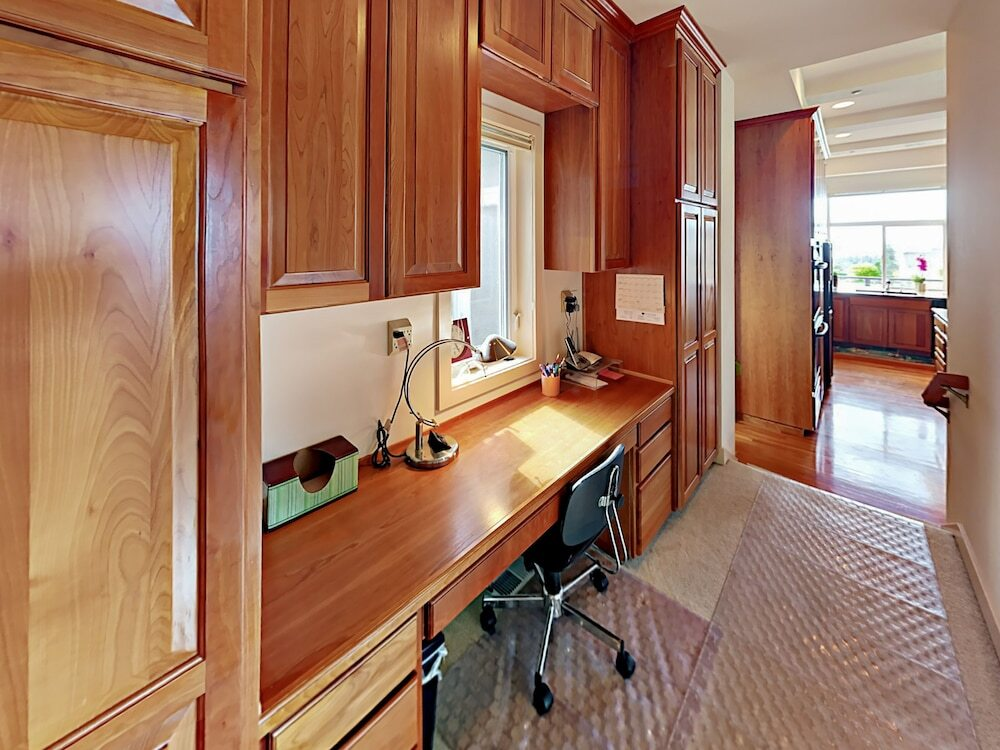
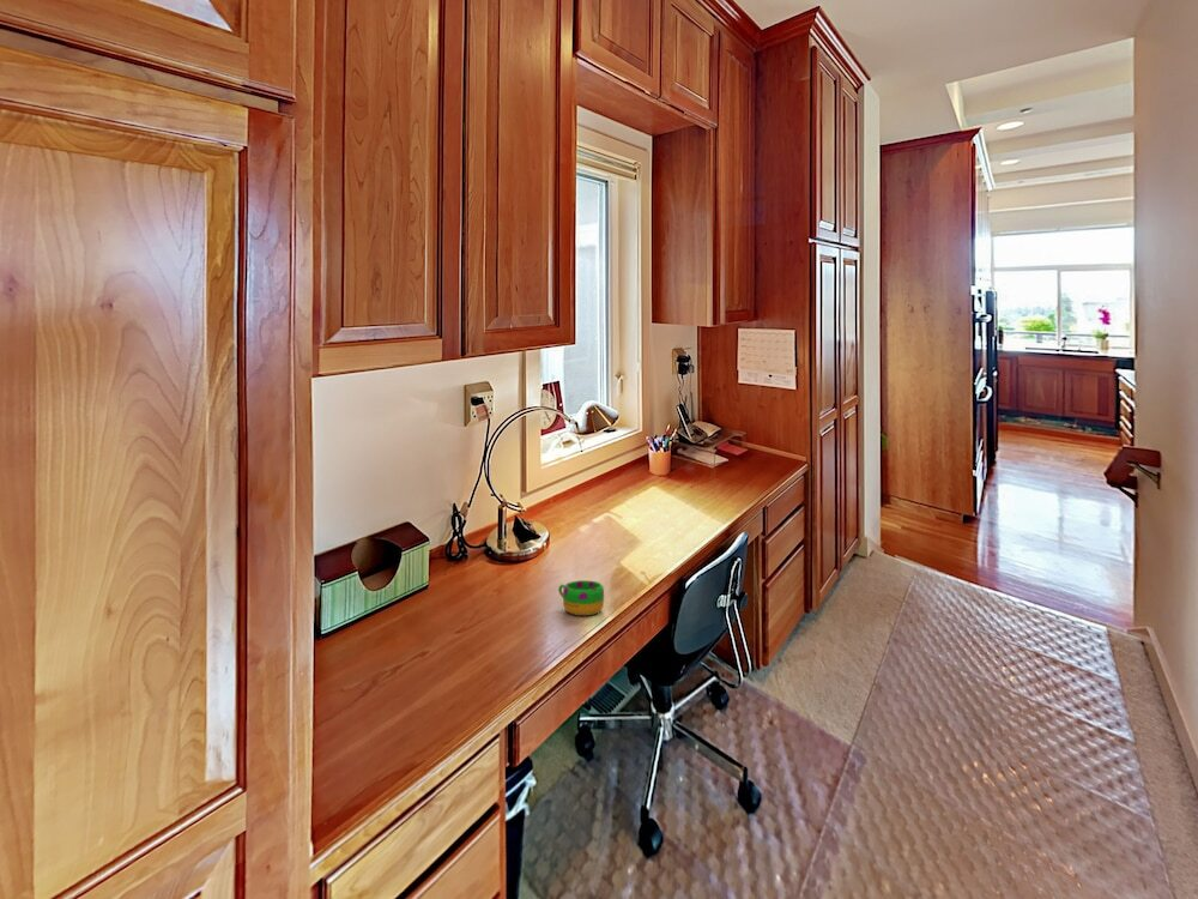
+ mug (579, 597)
